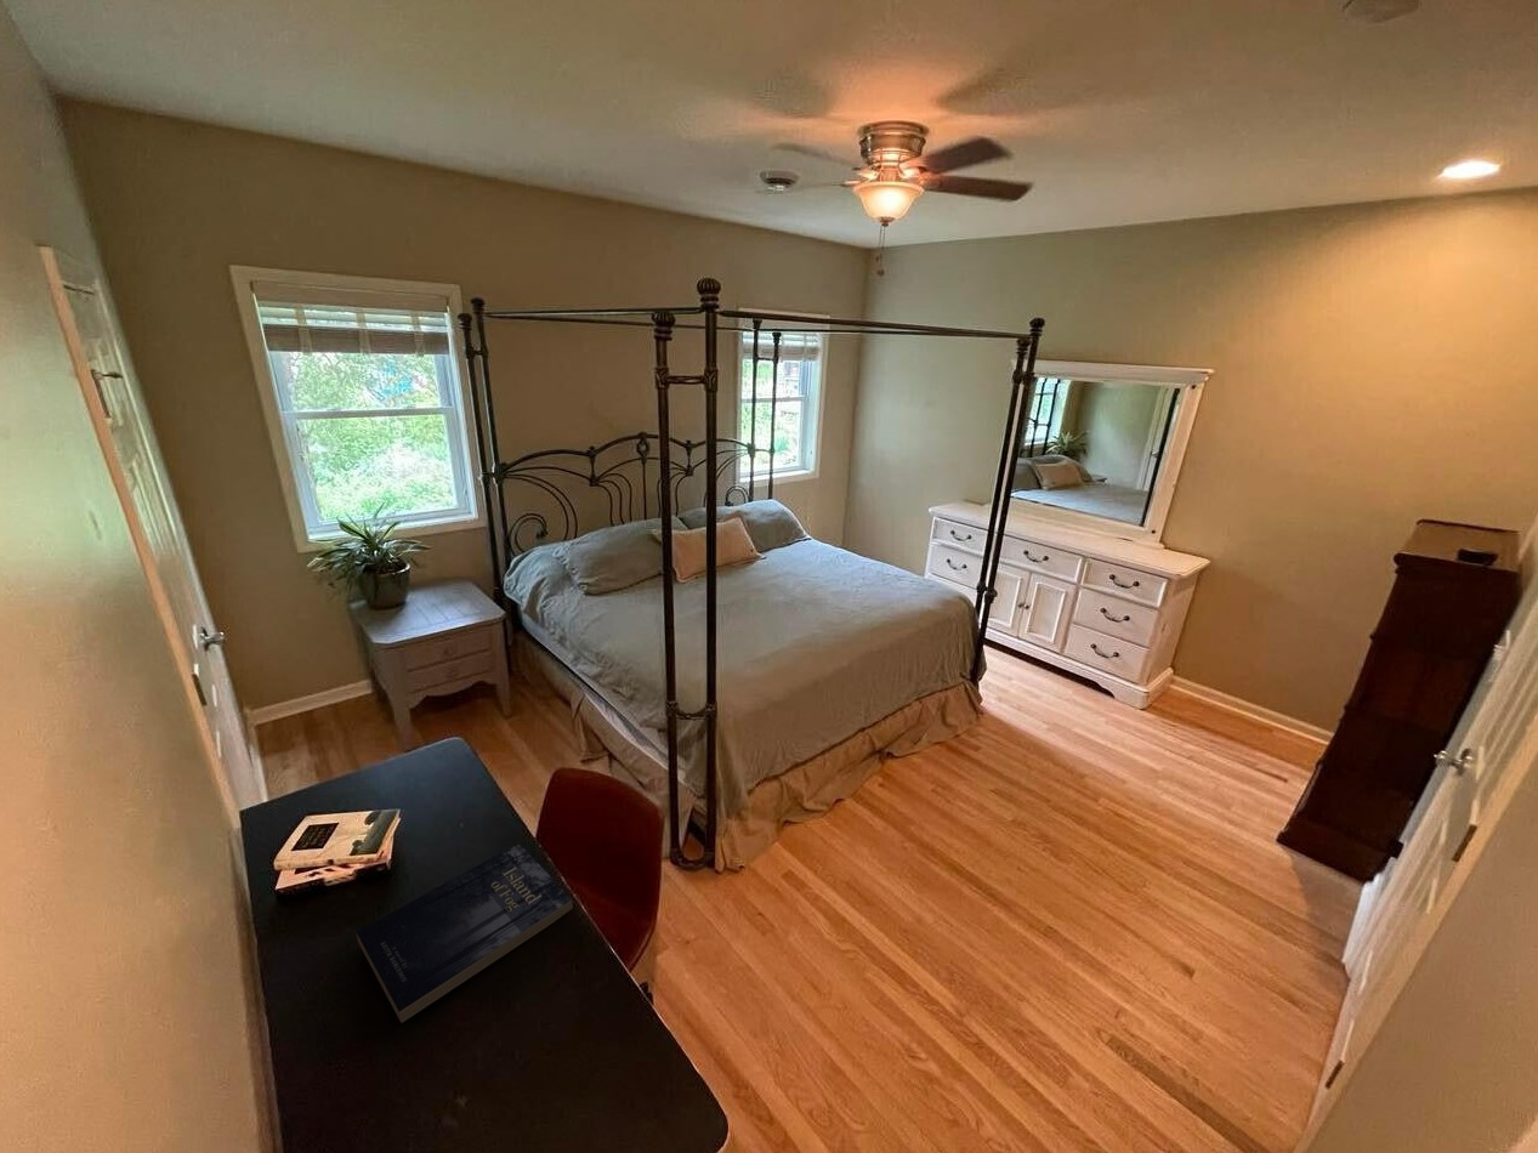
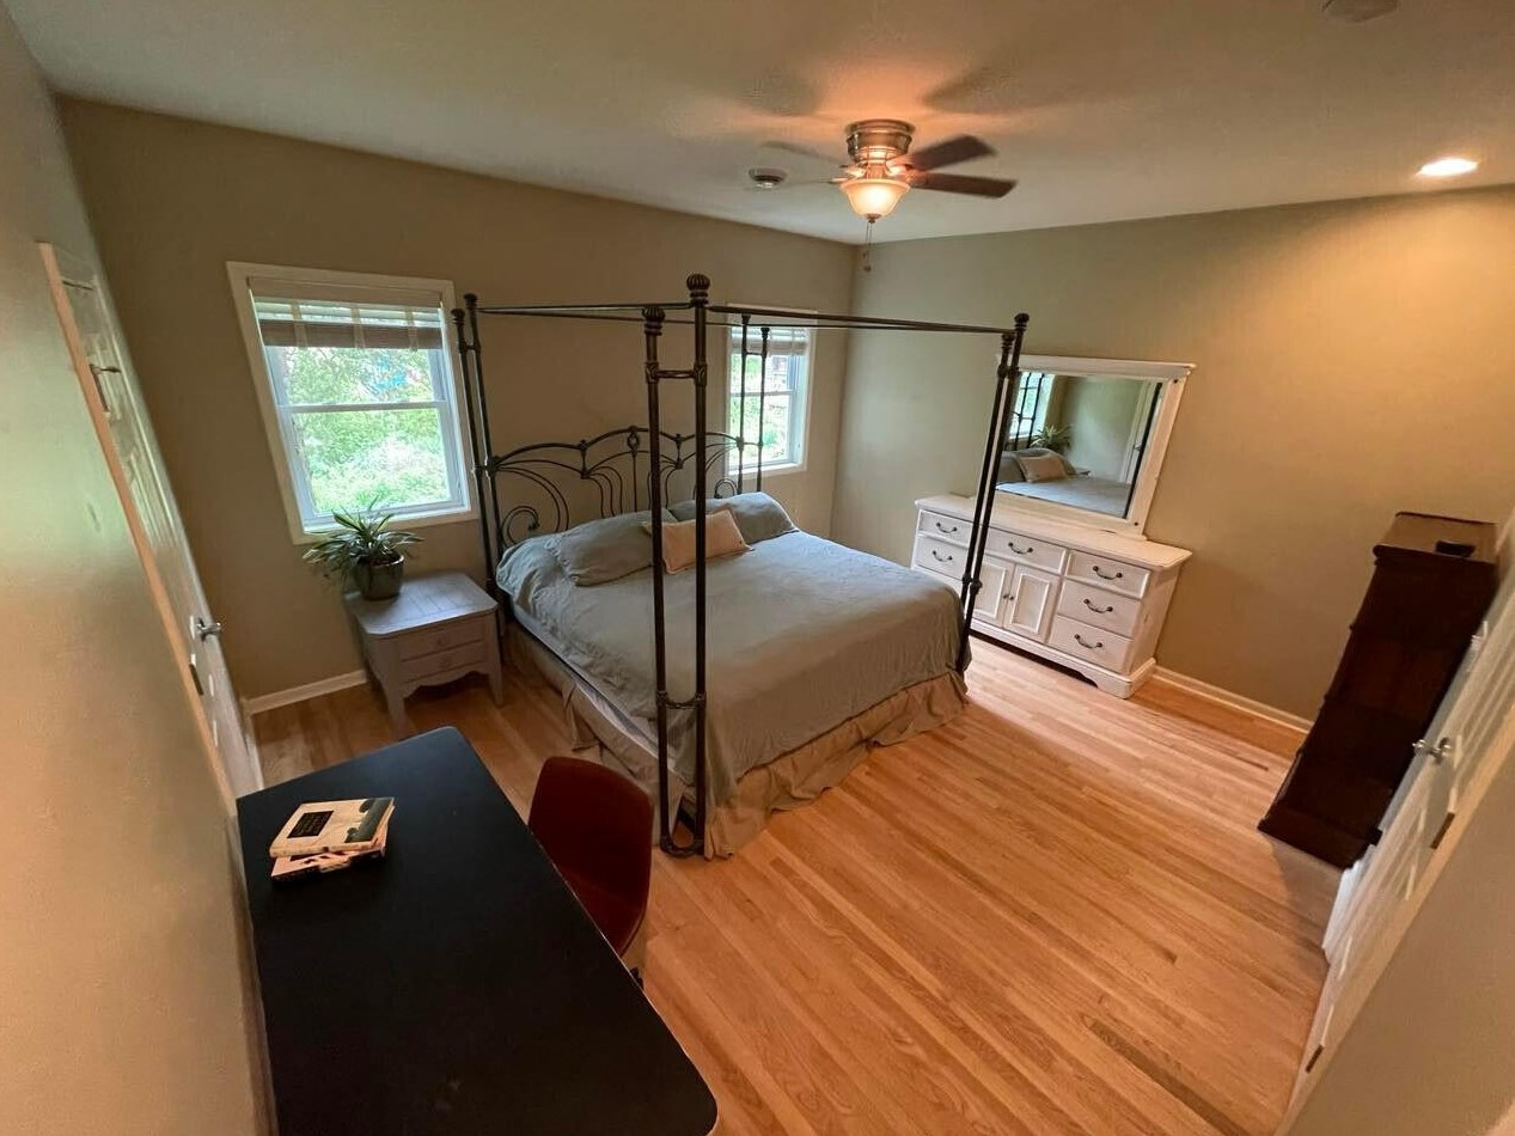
- book (467, 919)
